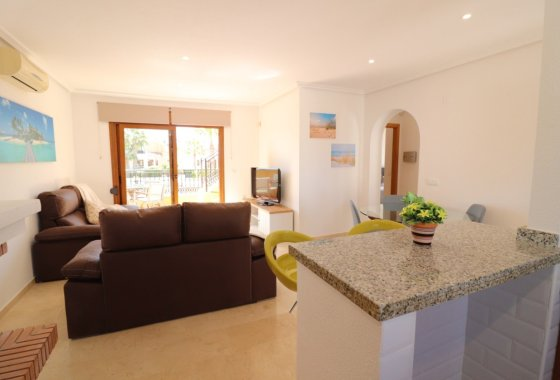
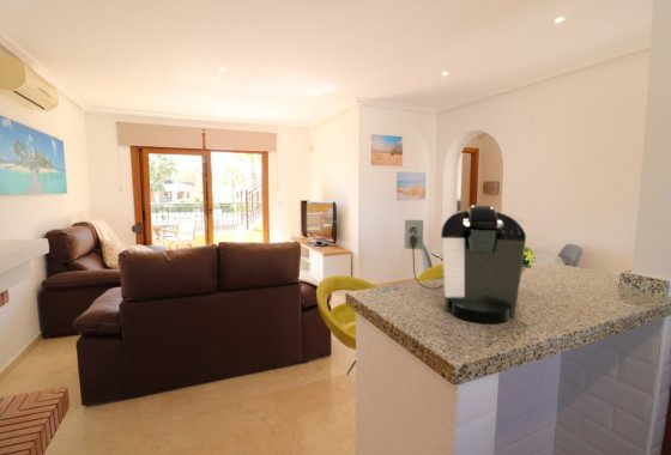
+ coffee maker (458, 256)
